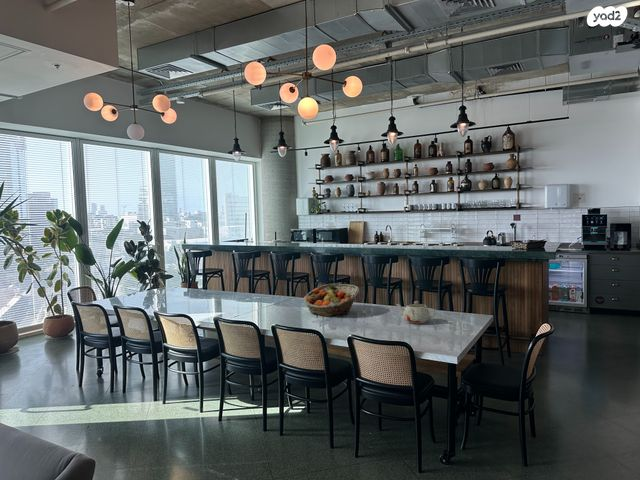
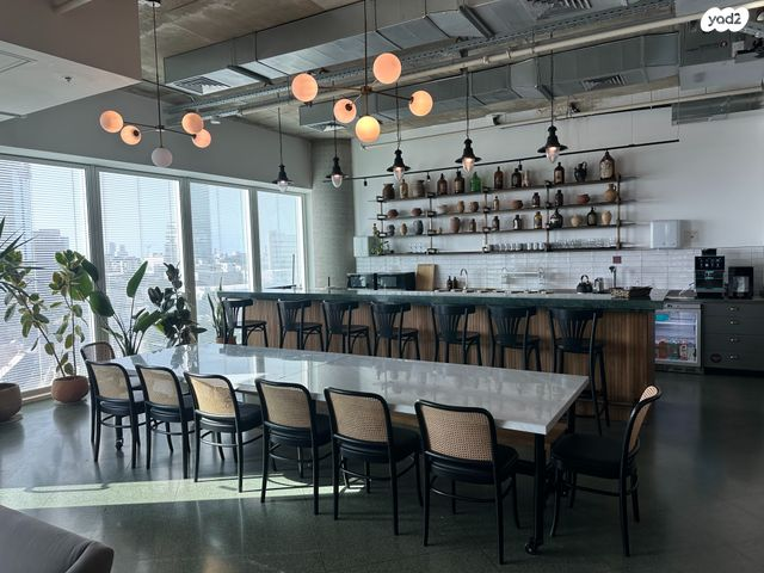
- teapot (415, 311)
- fruit basket (331, 299)
